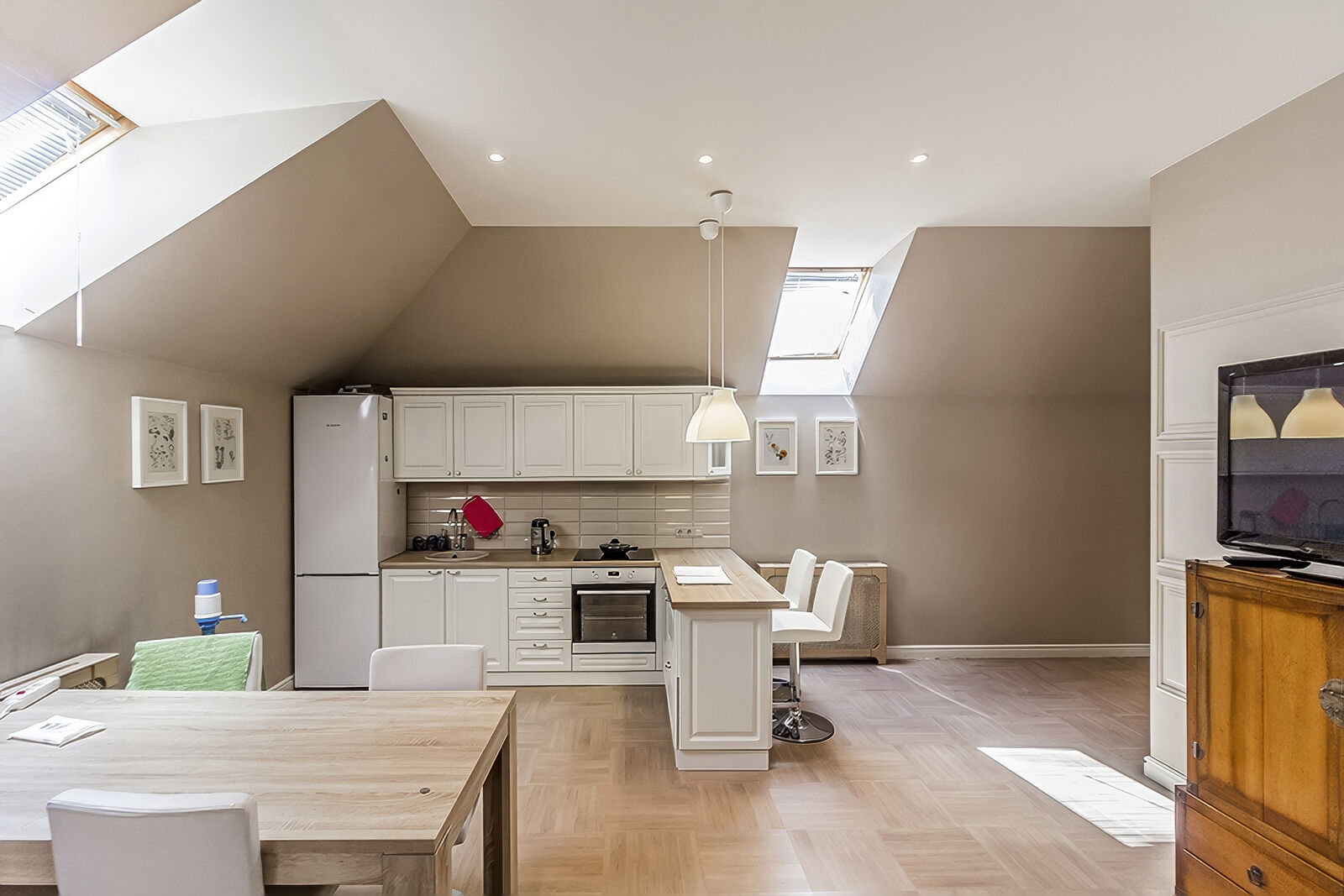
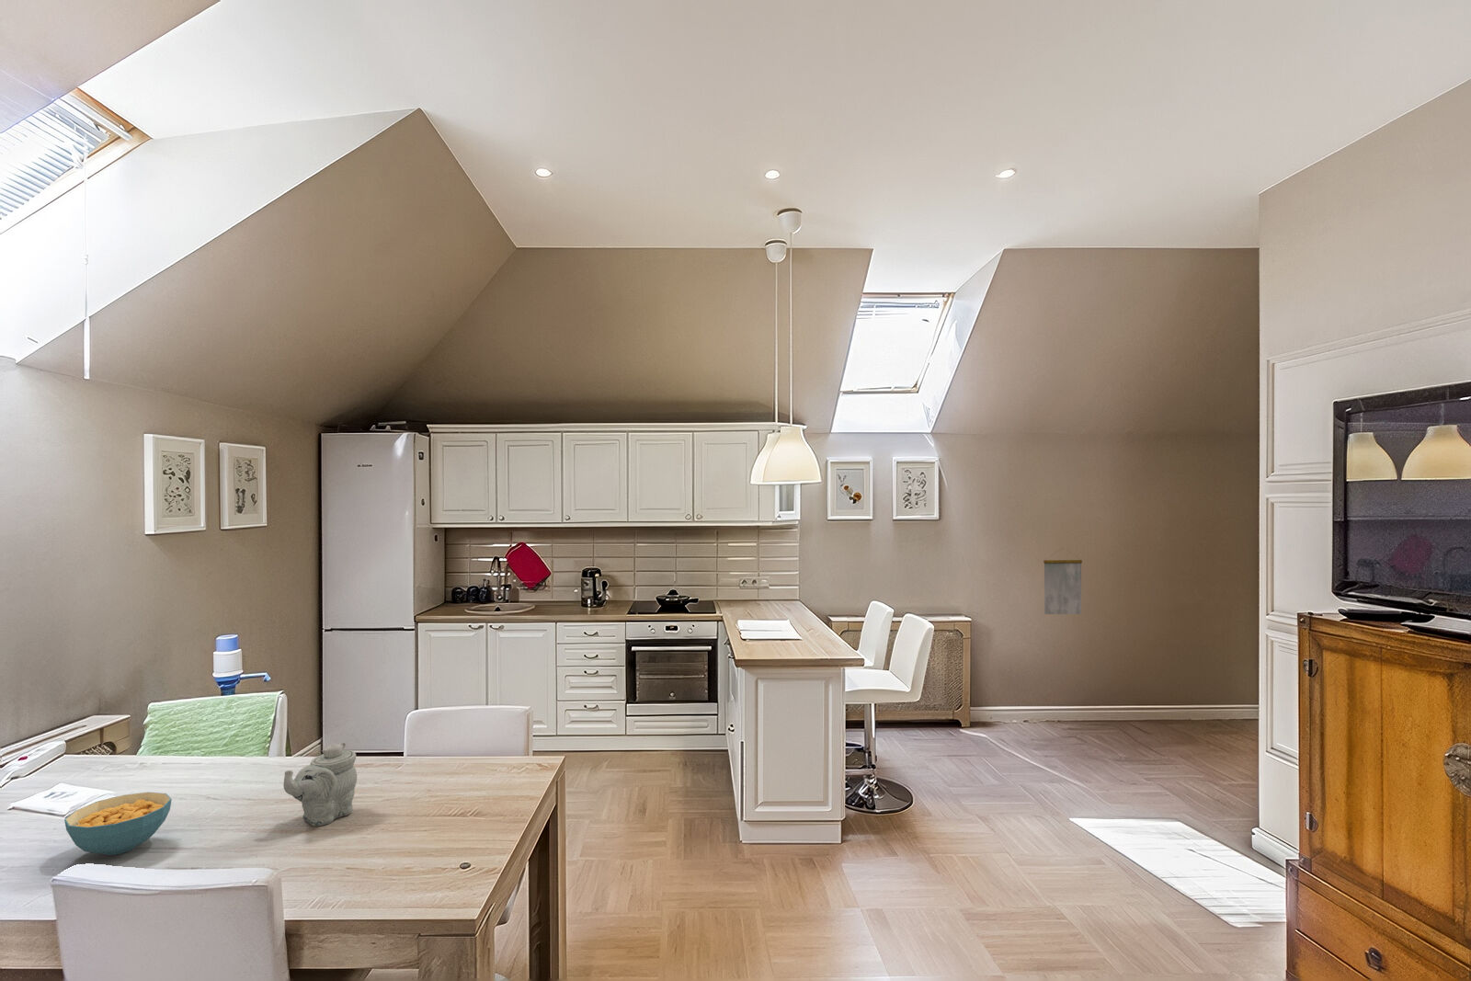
+ calendar (1063, 580)
+ teapot (320, 783)
+ cereal bowl (119, 829)
